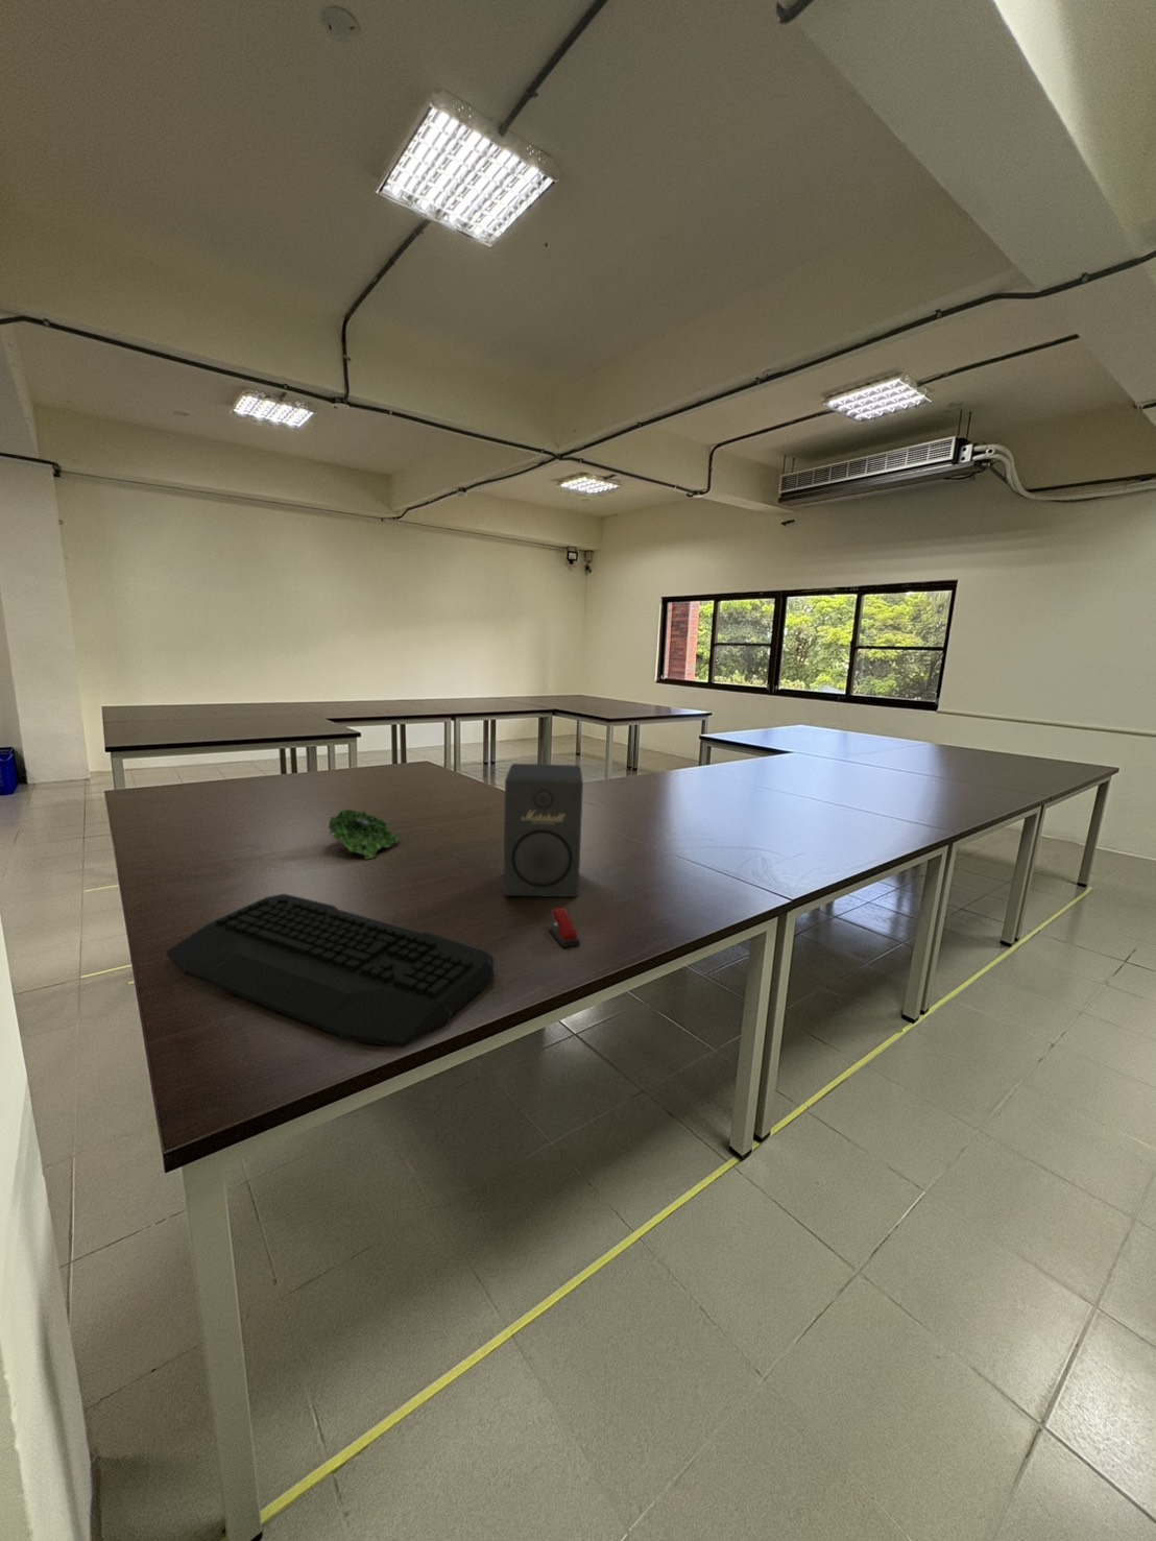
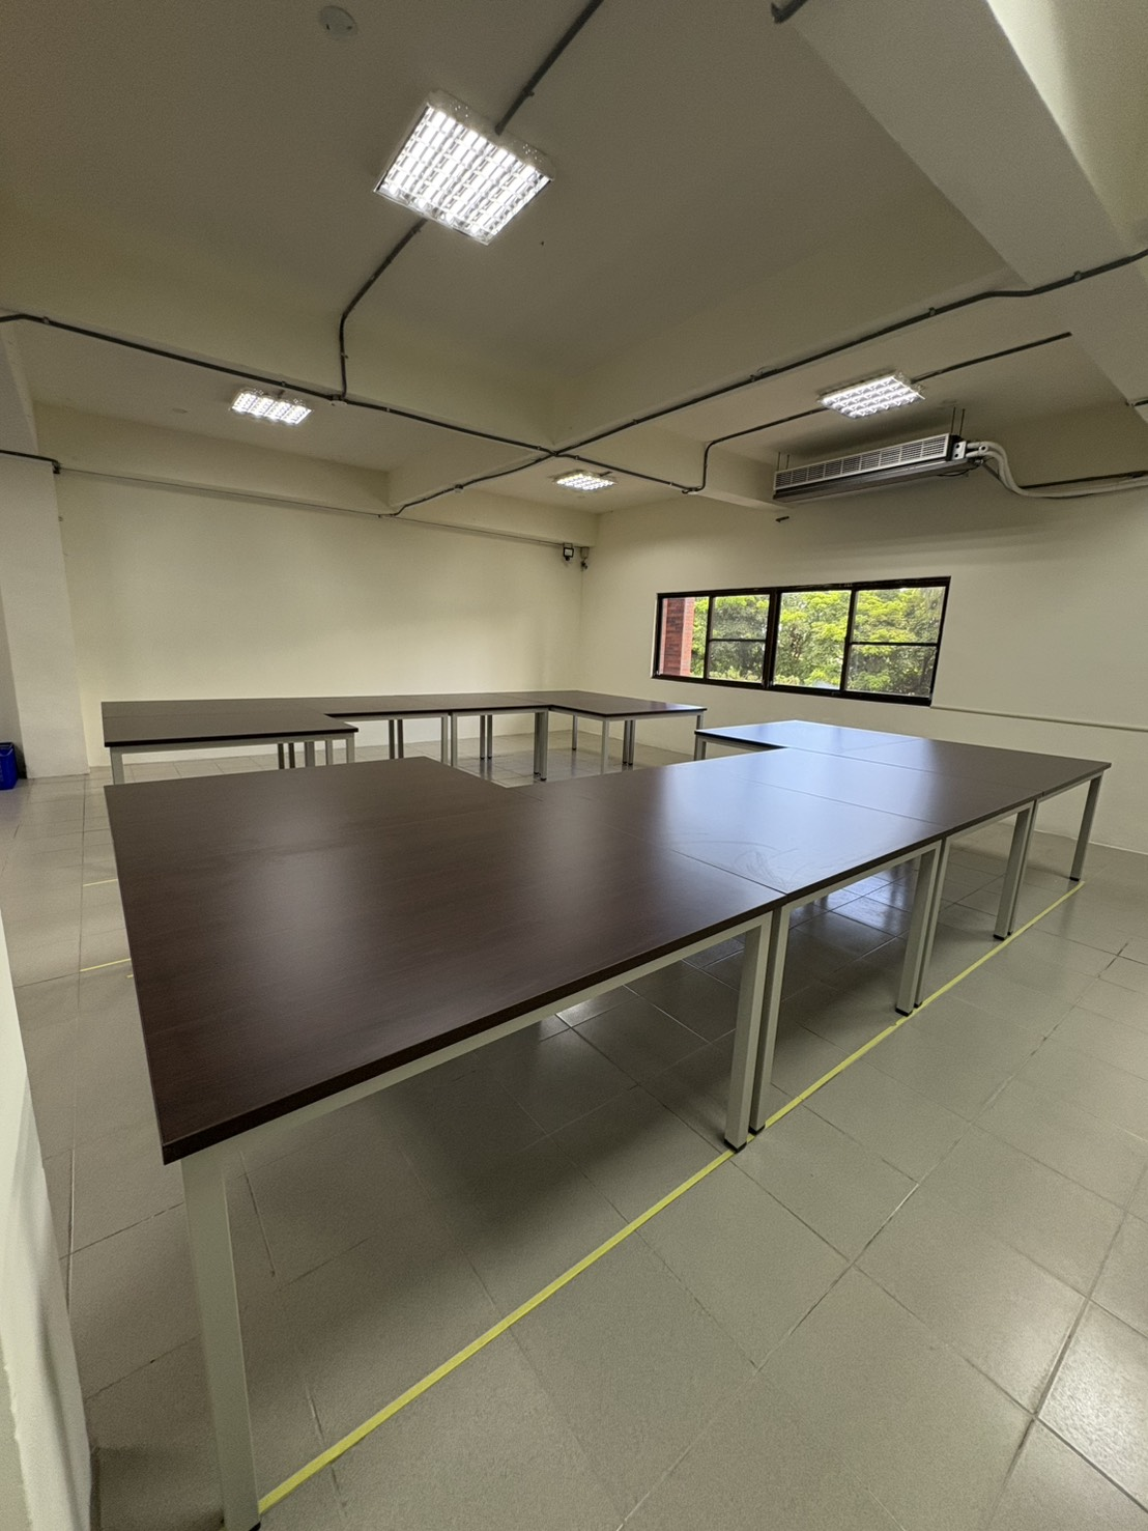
- plant (364, 831)
- stapler (562, 924)
- speaker (543, 828)
- keyboard (327, 954)
